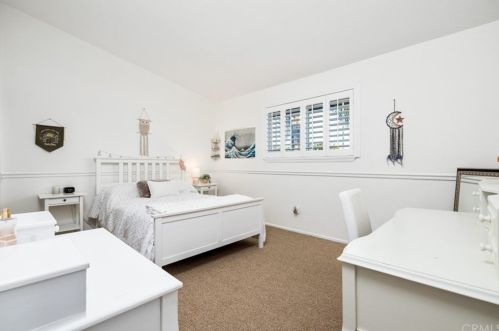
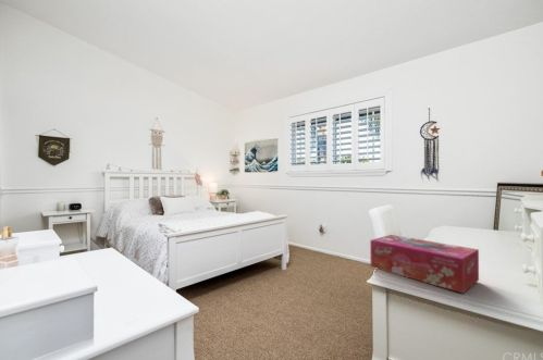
+ tissue box (420, 258)
